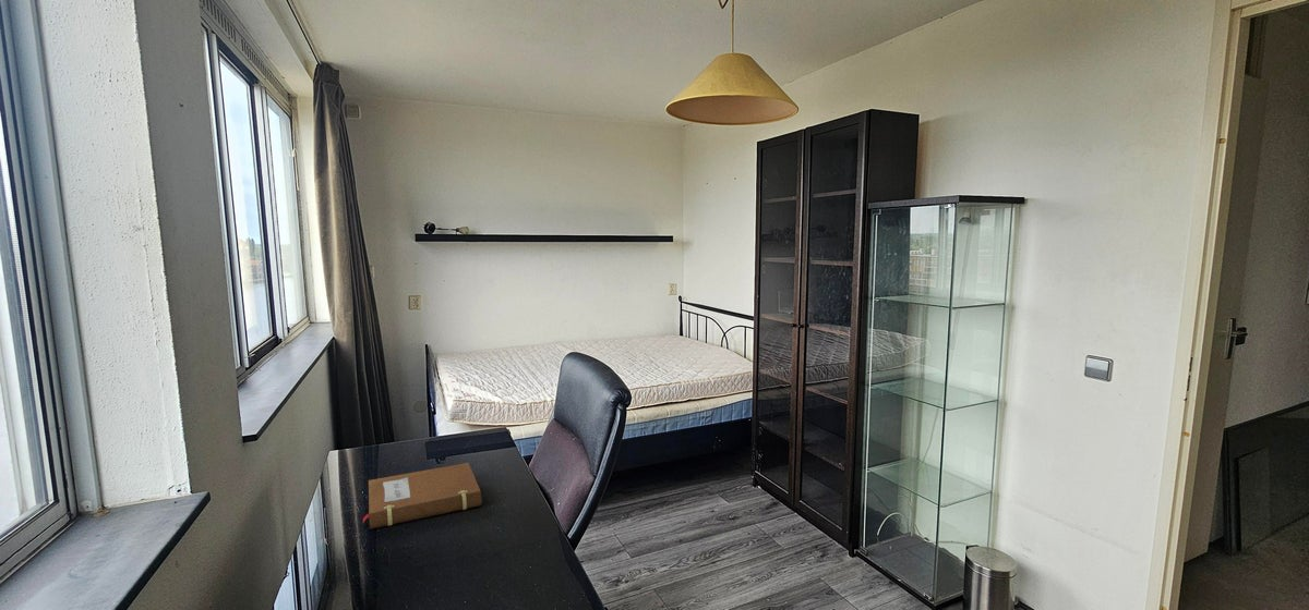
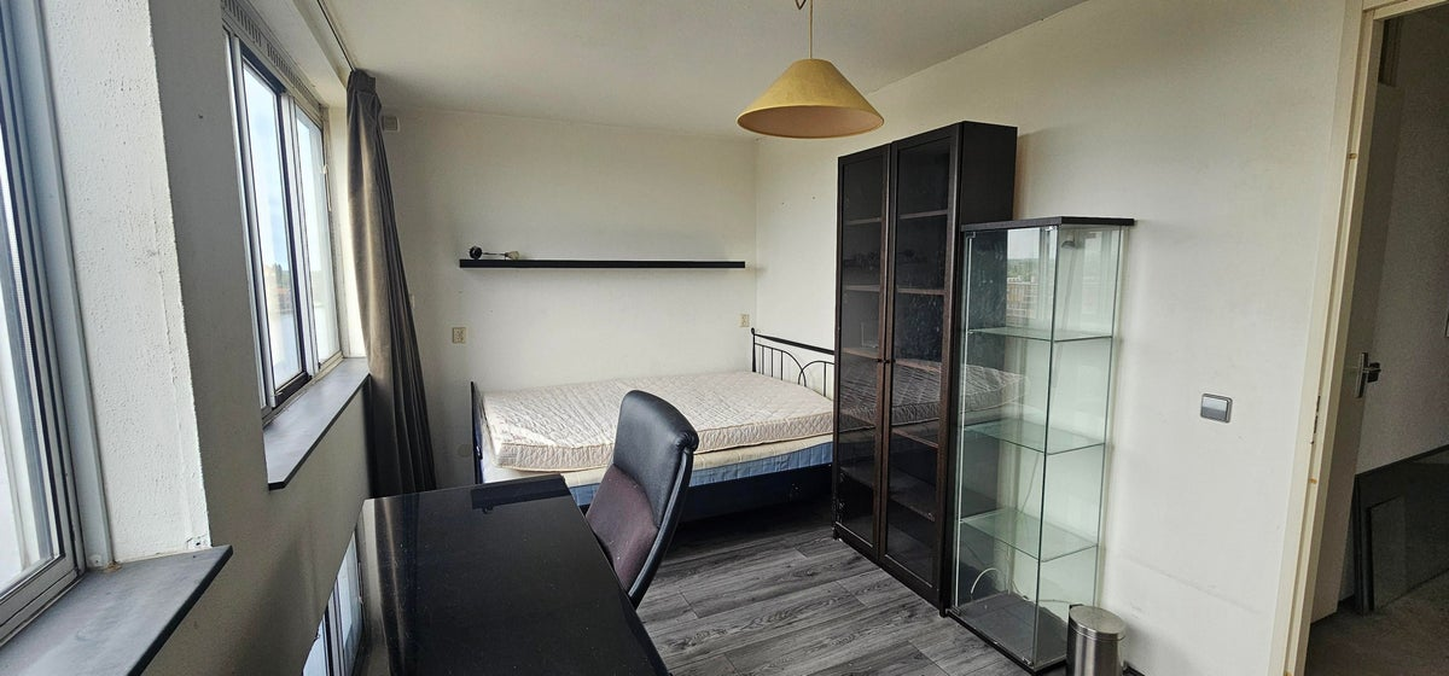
- notebook (421, 493)
